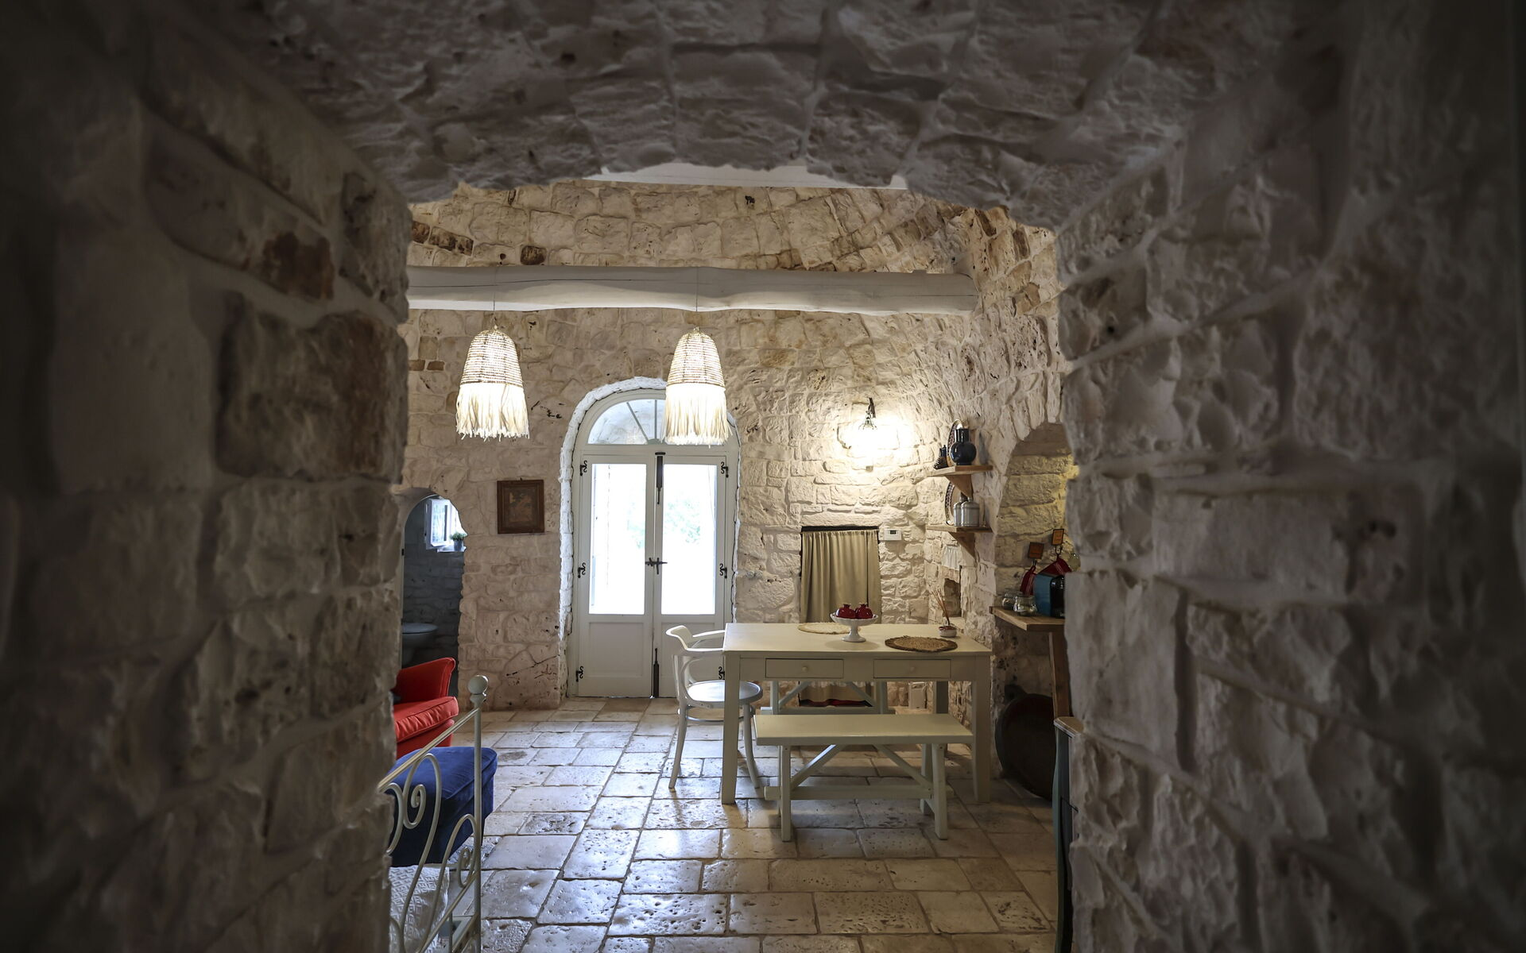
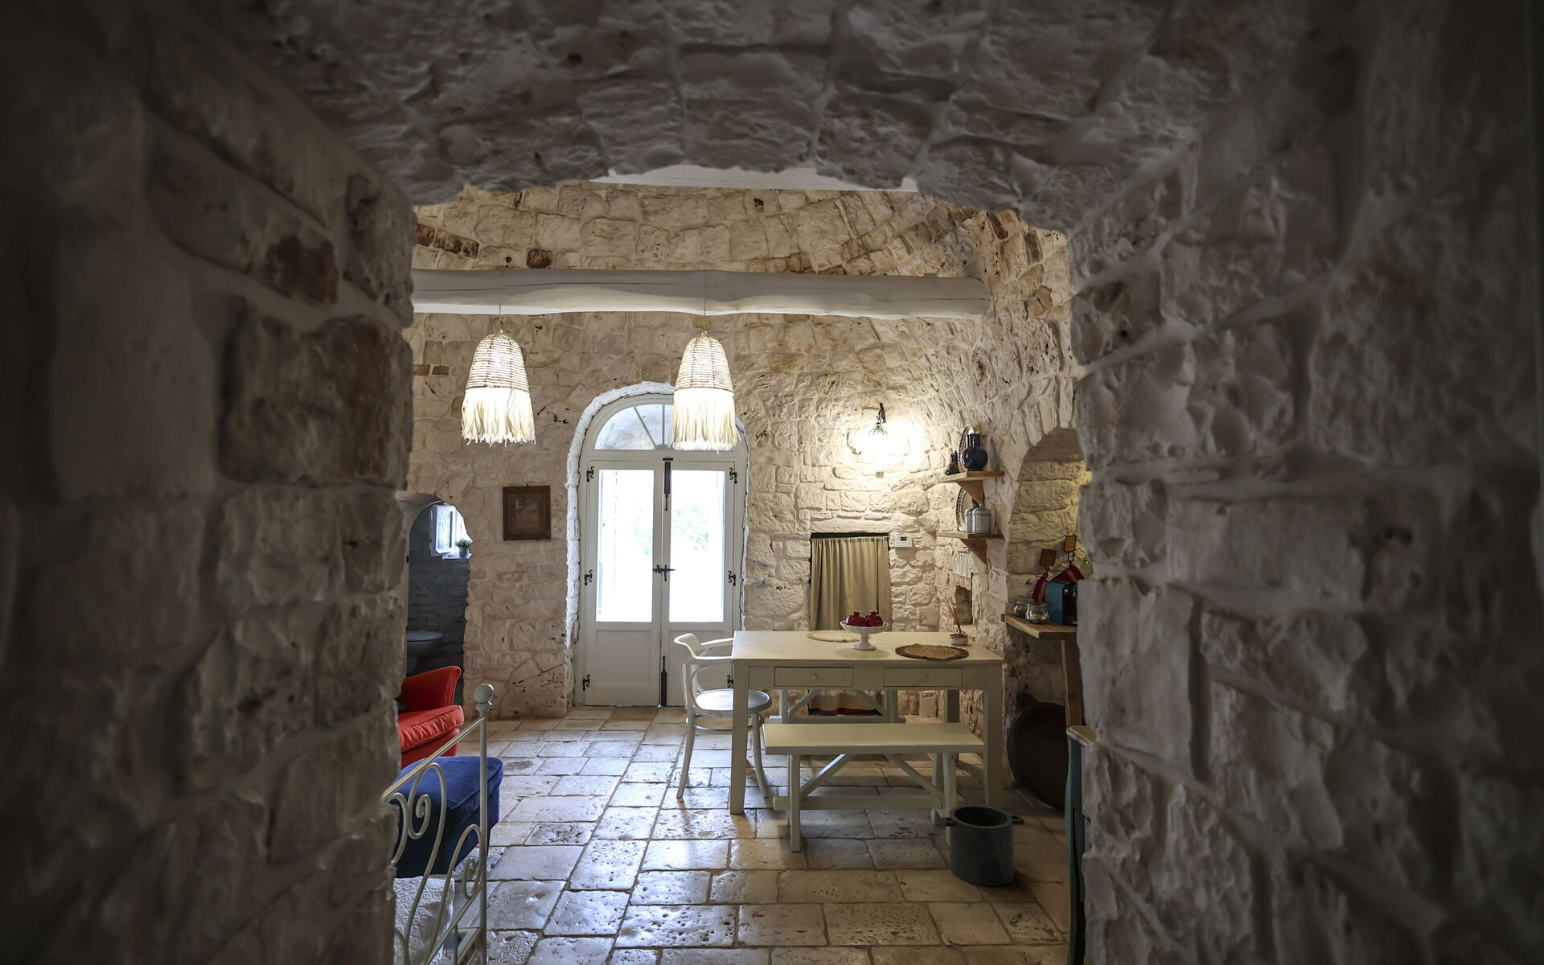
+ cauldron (982, 844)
